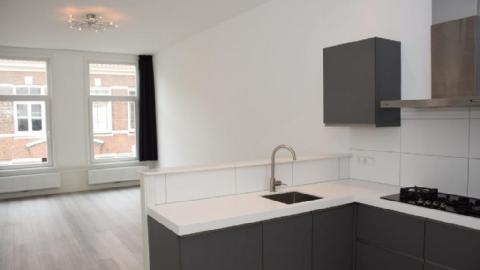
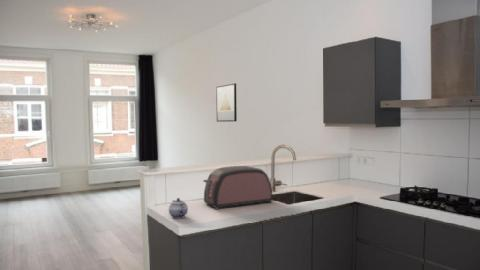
+ teapot (178, 207)
+ wall art (226, 103)
+ toaster (236, 185)
